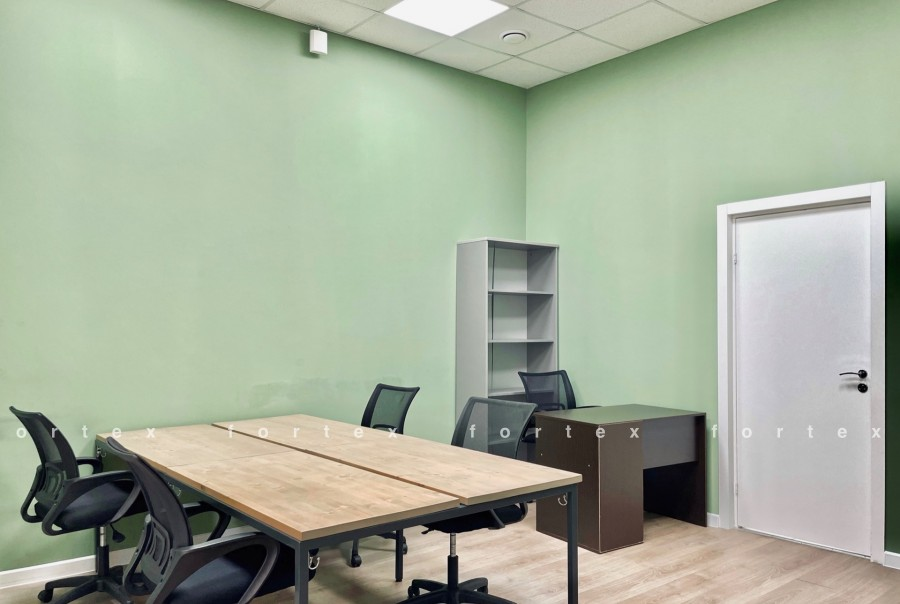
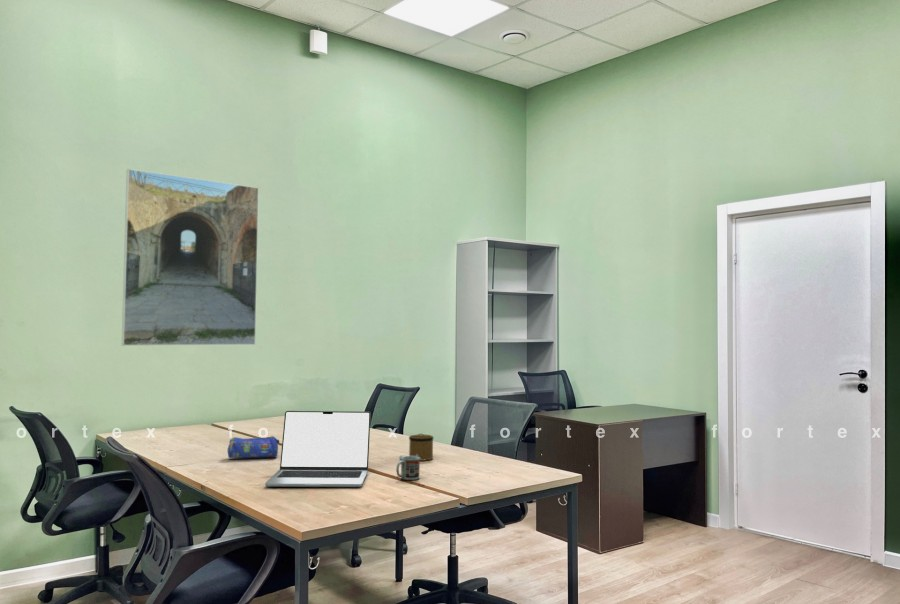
+ cup (407, 468)
+ laptop (321, 446)
+ pencil case (253, 447)
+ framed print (194, 261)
+ speaker (416, 445)
